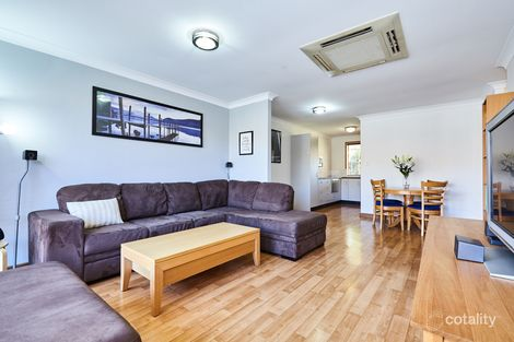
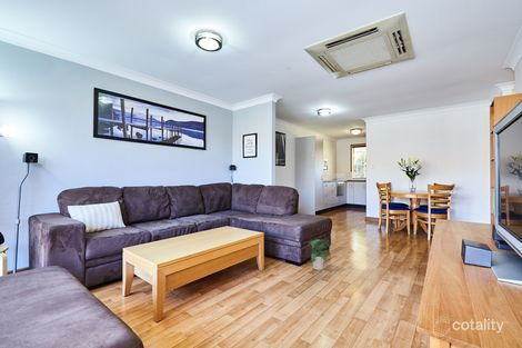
+ potted plant (319, 253)
